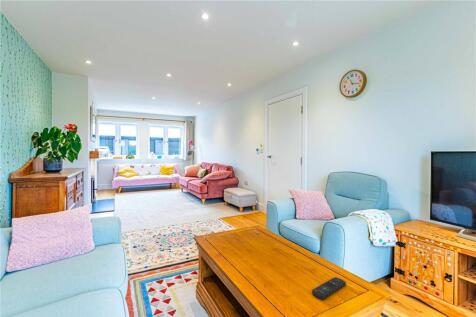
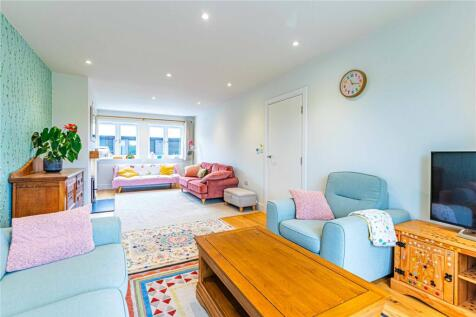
- remote control (329, 287)
